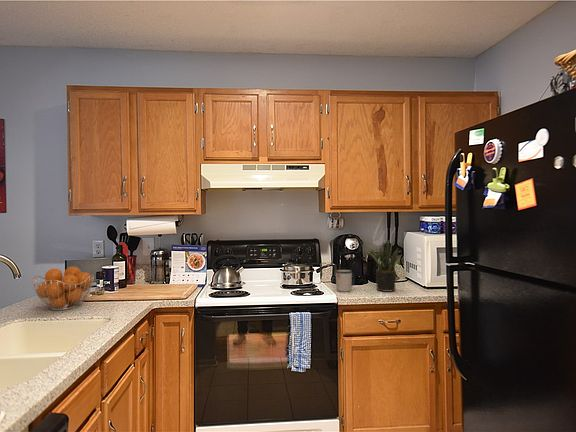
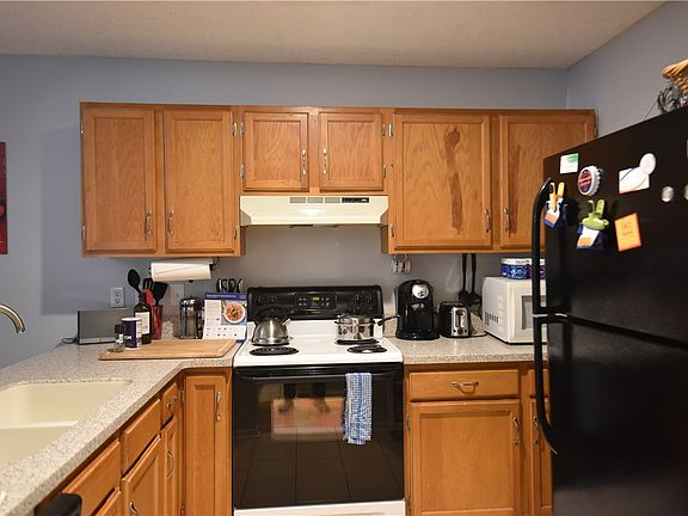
- mug (345, 280)
- fruit basket (64, 287)
- potted plant (383, 265)
